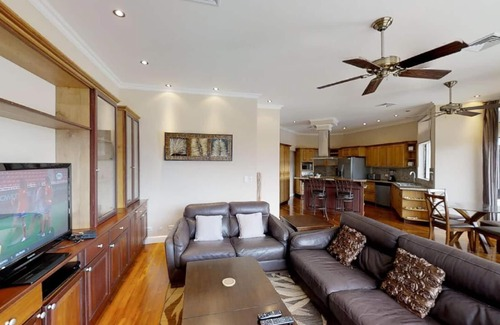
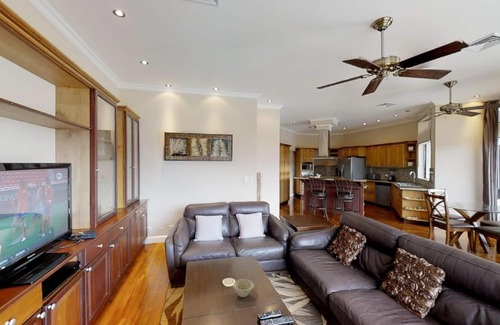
+ bowl (243, 288)
